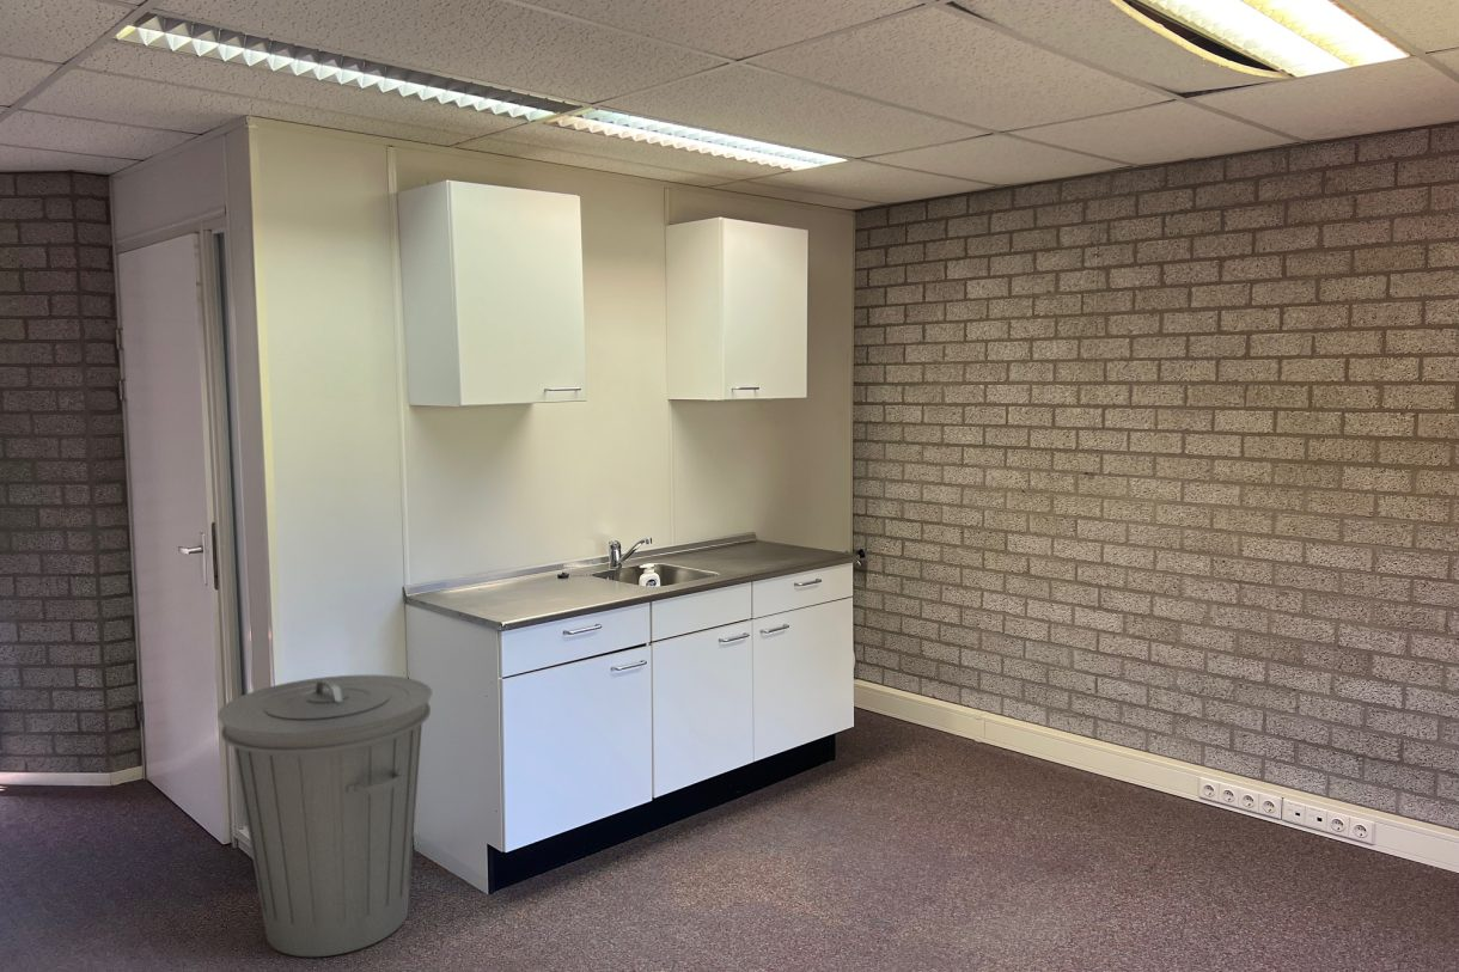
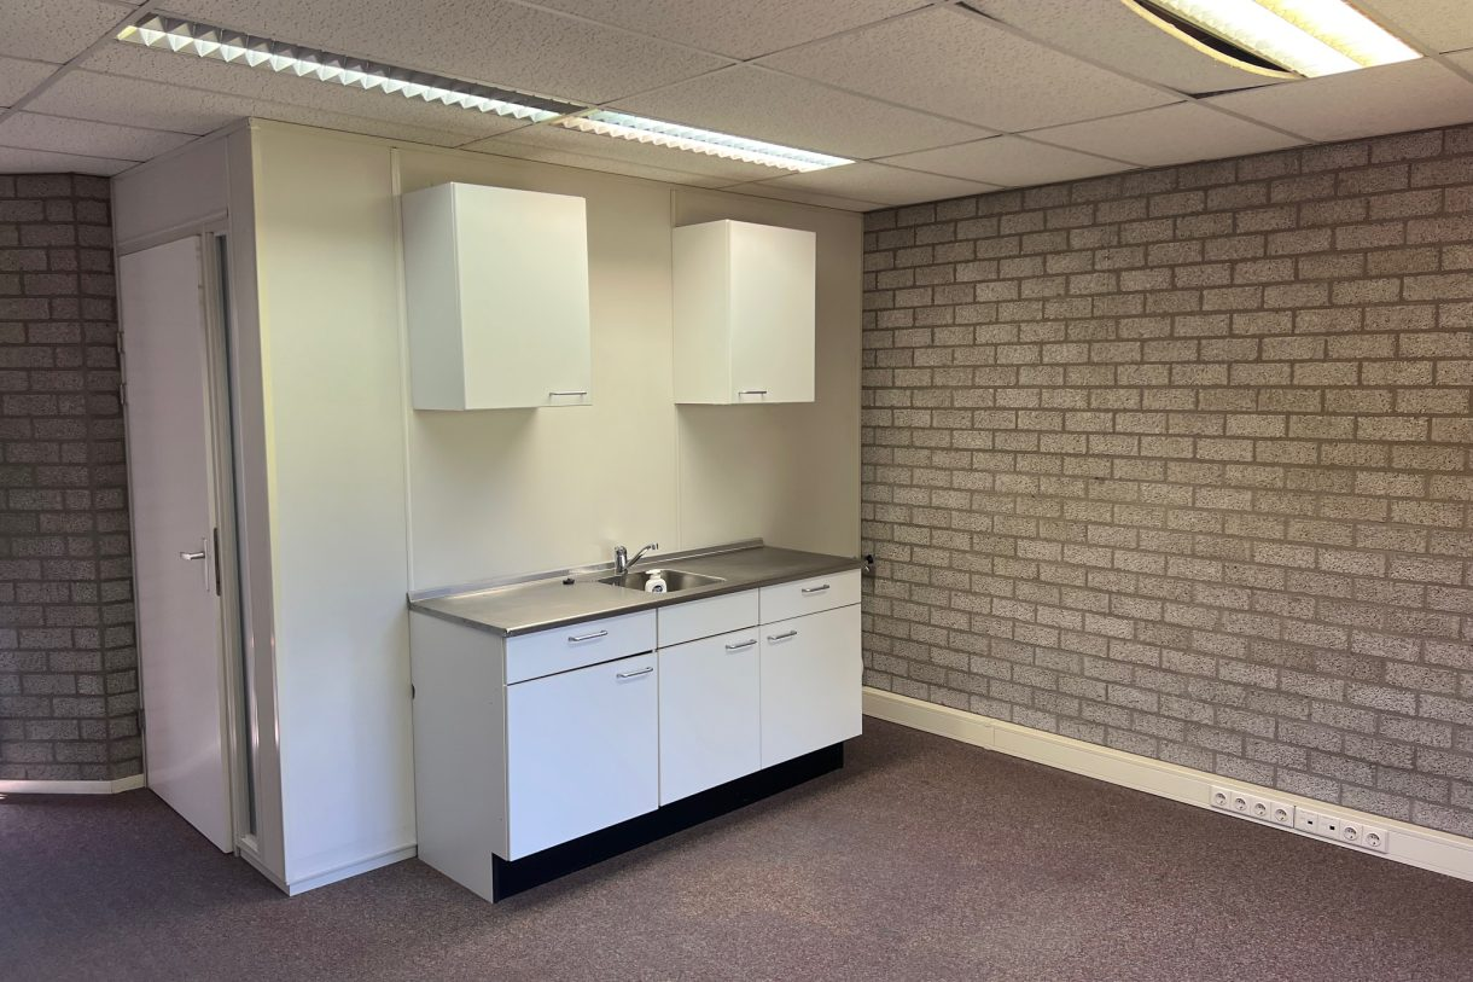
- trash can (332, 802)
